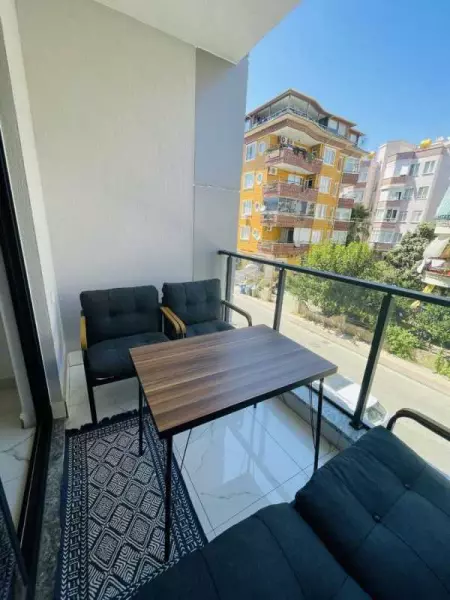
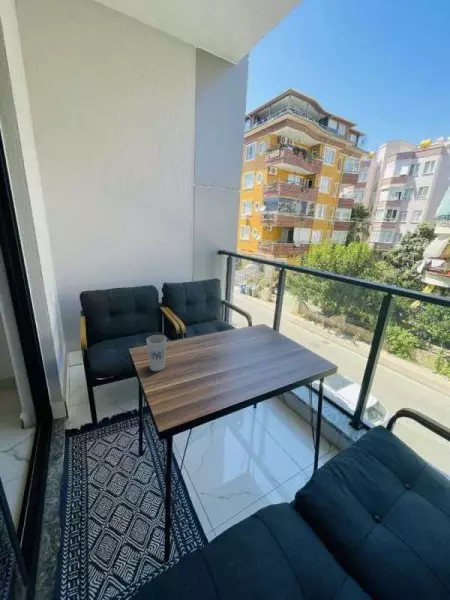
+ cup (157, 353)
